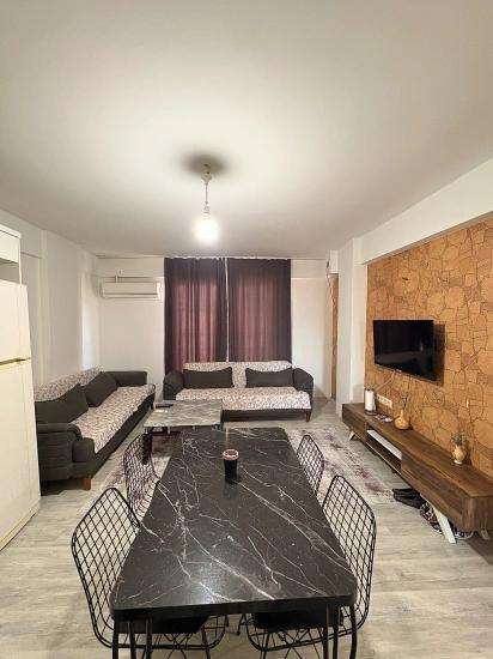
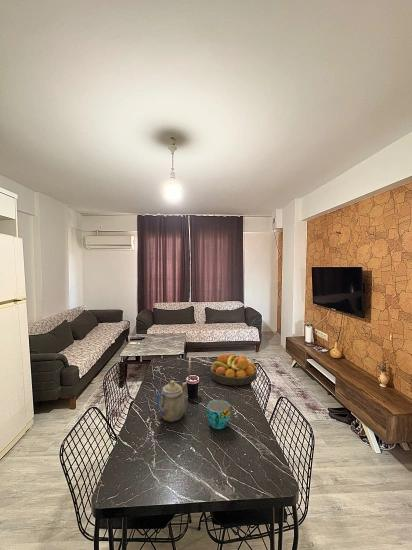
+ teapot (172, 398)
+ cup (217, 414)
+ fruit bowl (233, 365)
